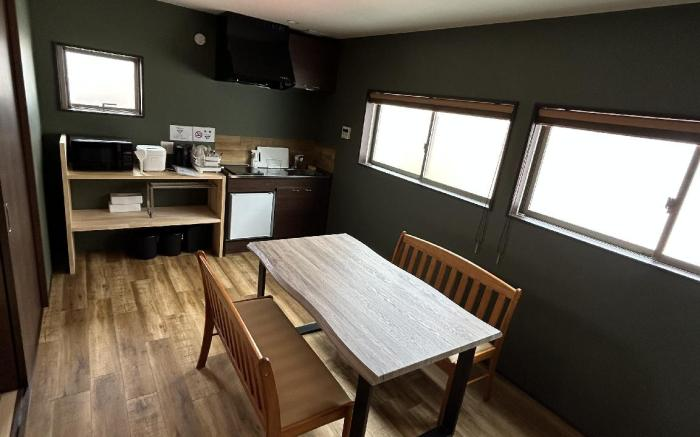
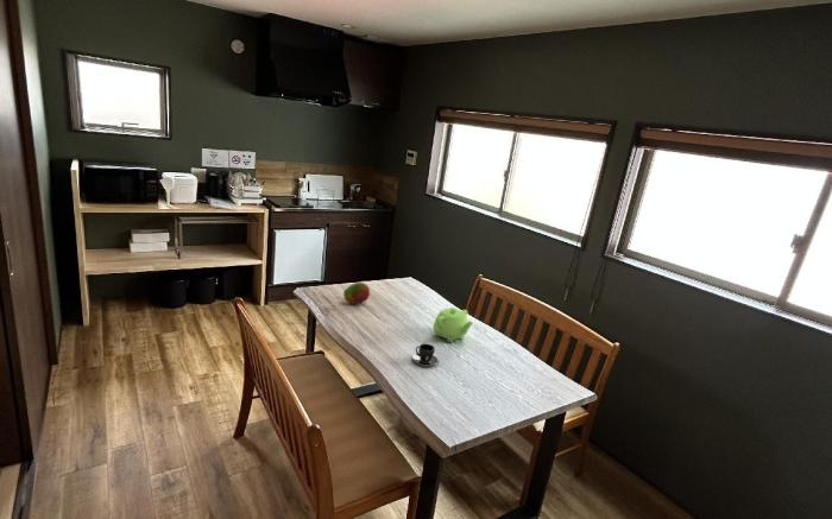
+ teacup (426, 354)
+ teapot (454, 324)
+ fruit (357, 293)
